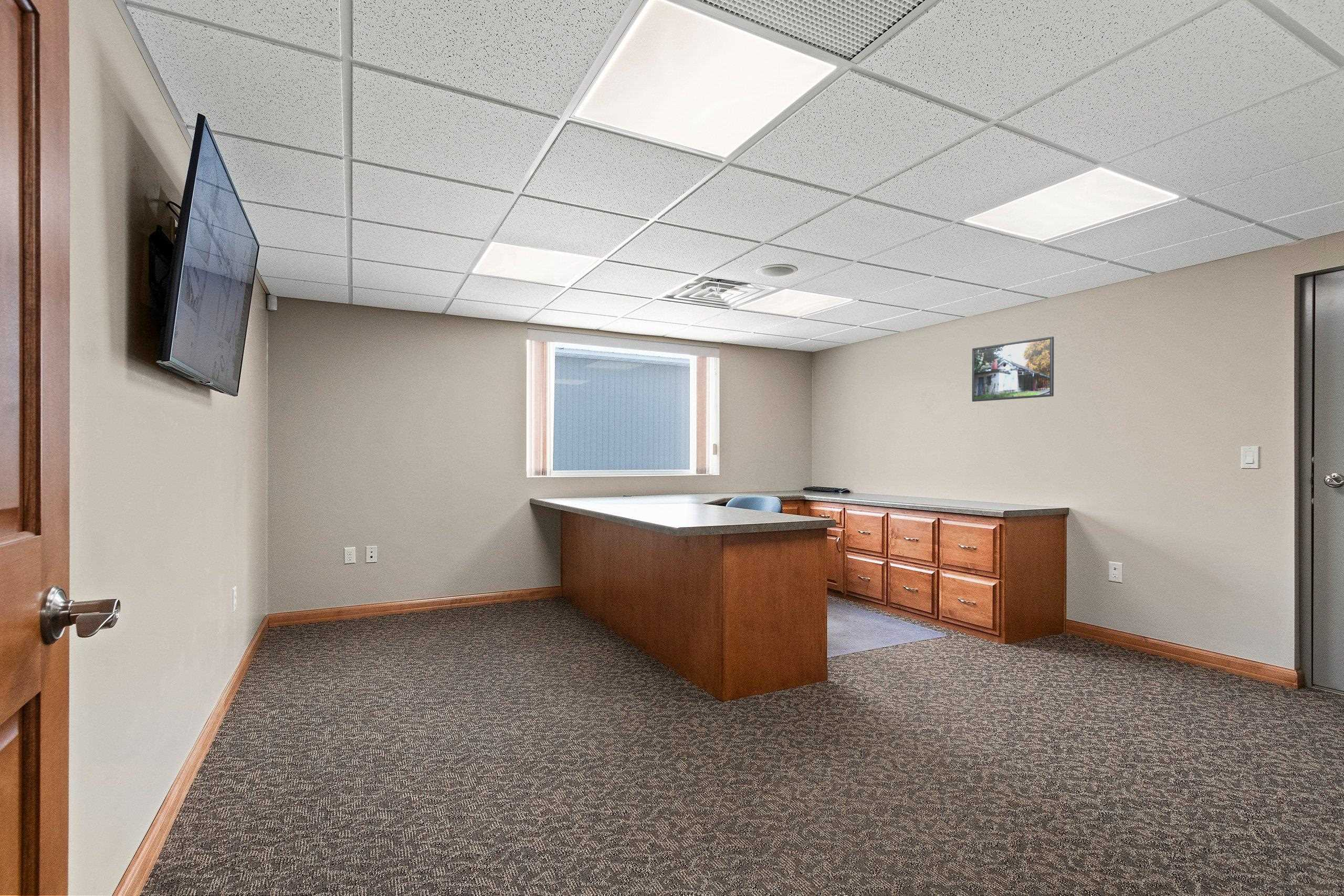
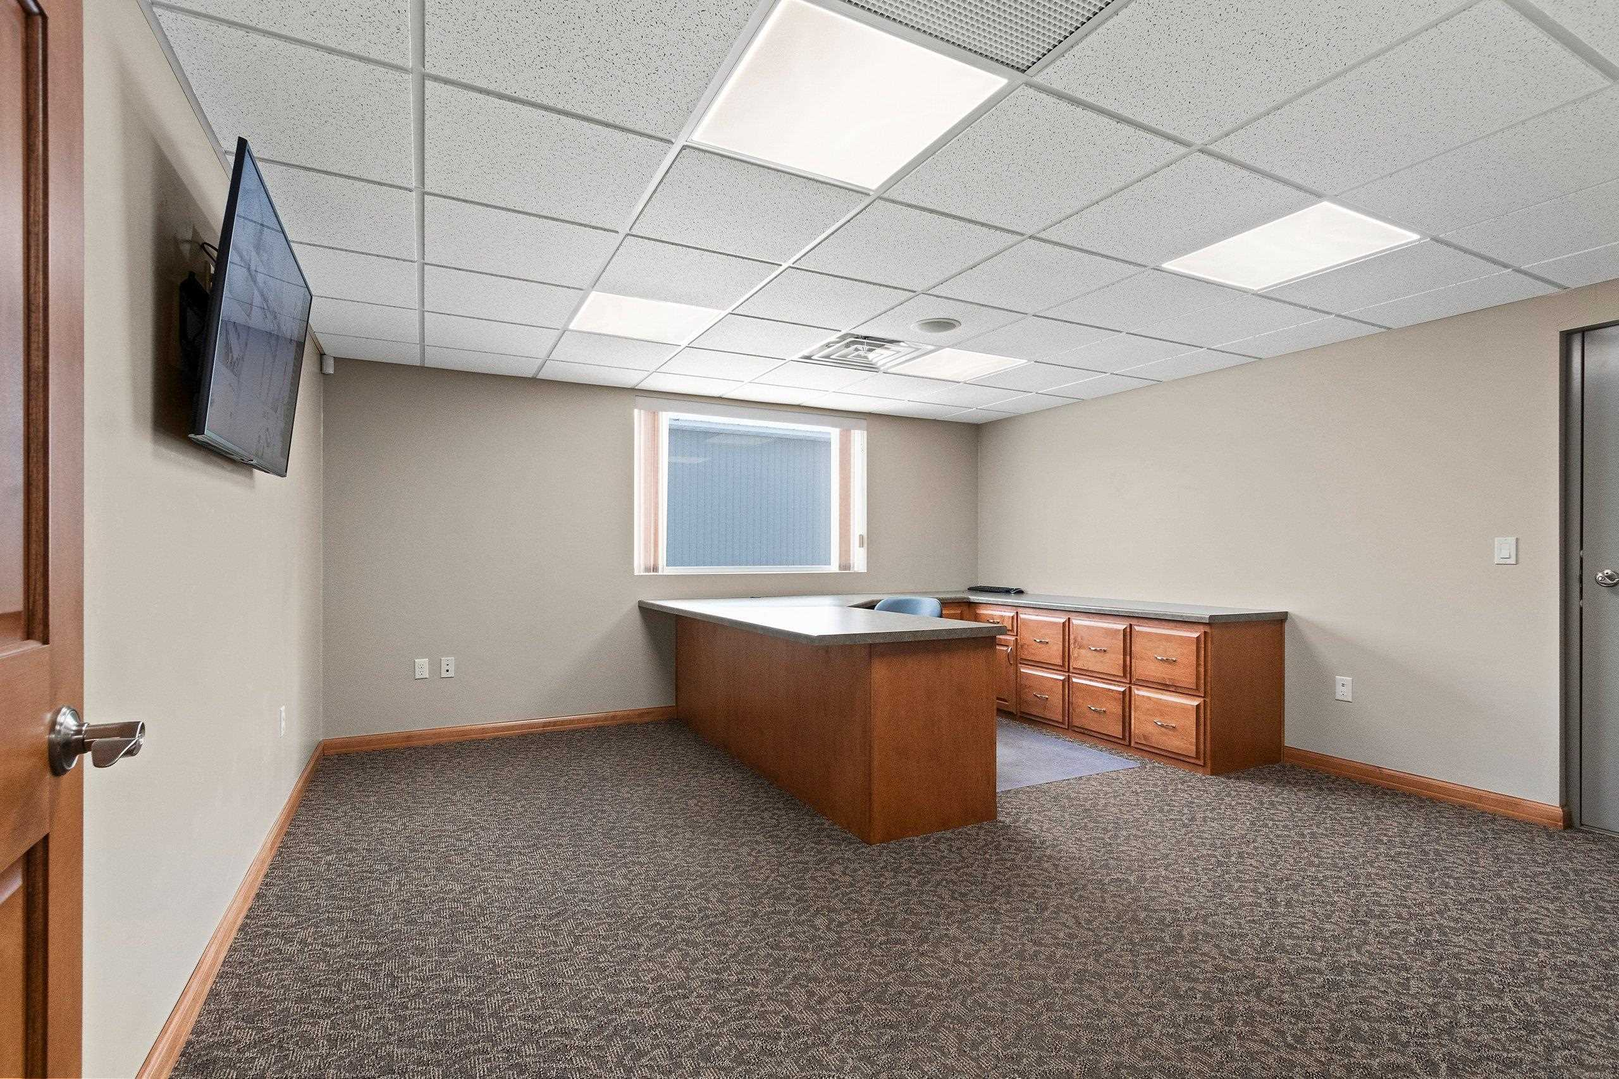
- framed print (1010, 371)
